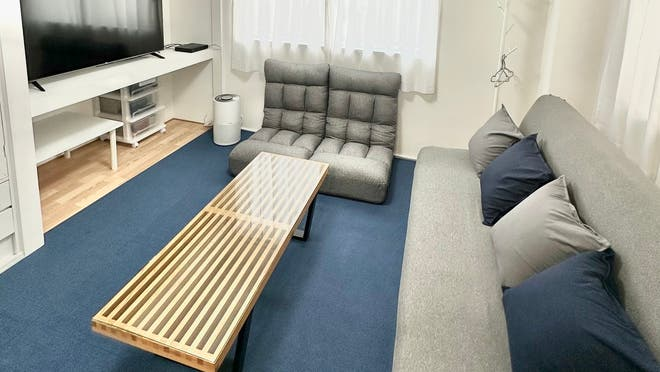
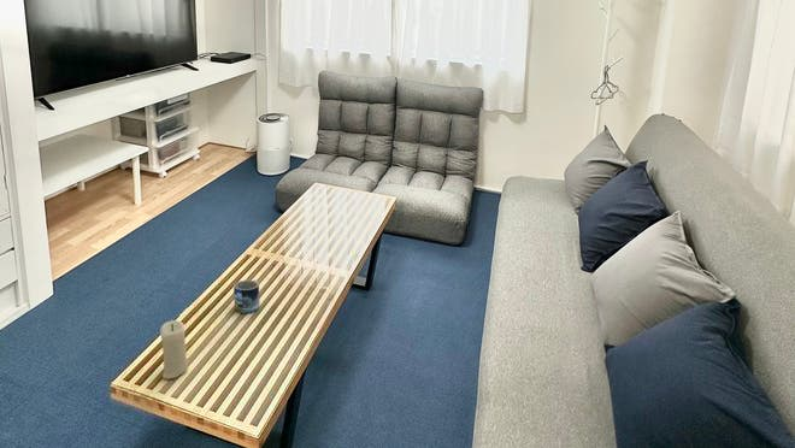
+ mug (249, 294)
+ candle (172, 347)
